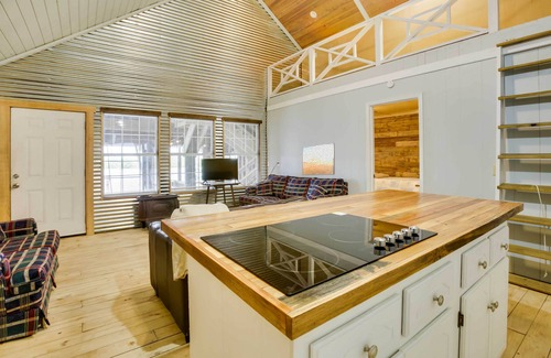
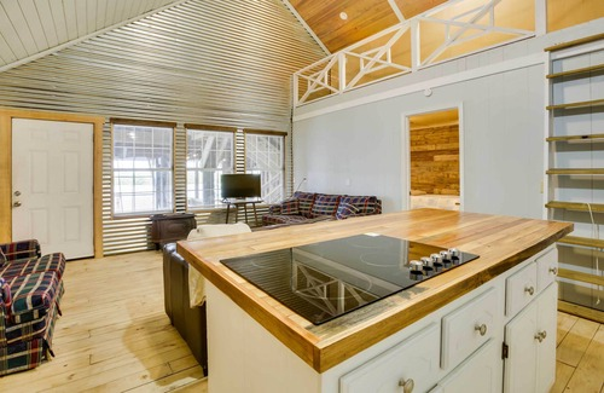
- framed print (317, 160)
